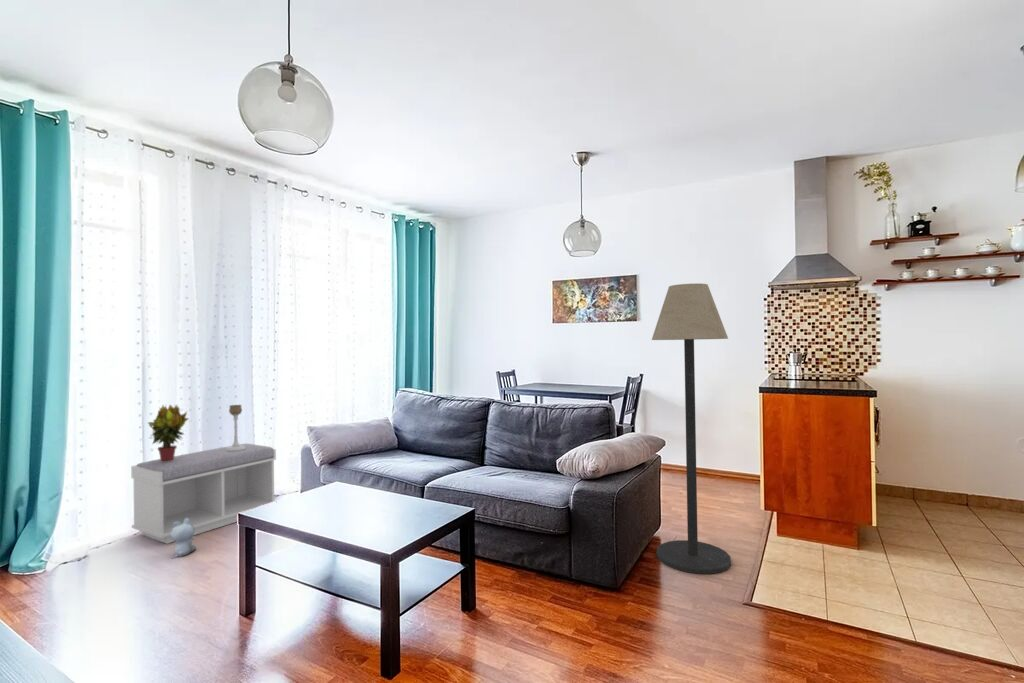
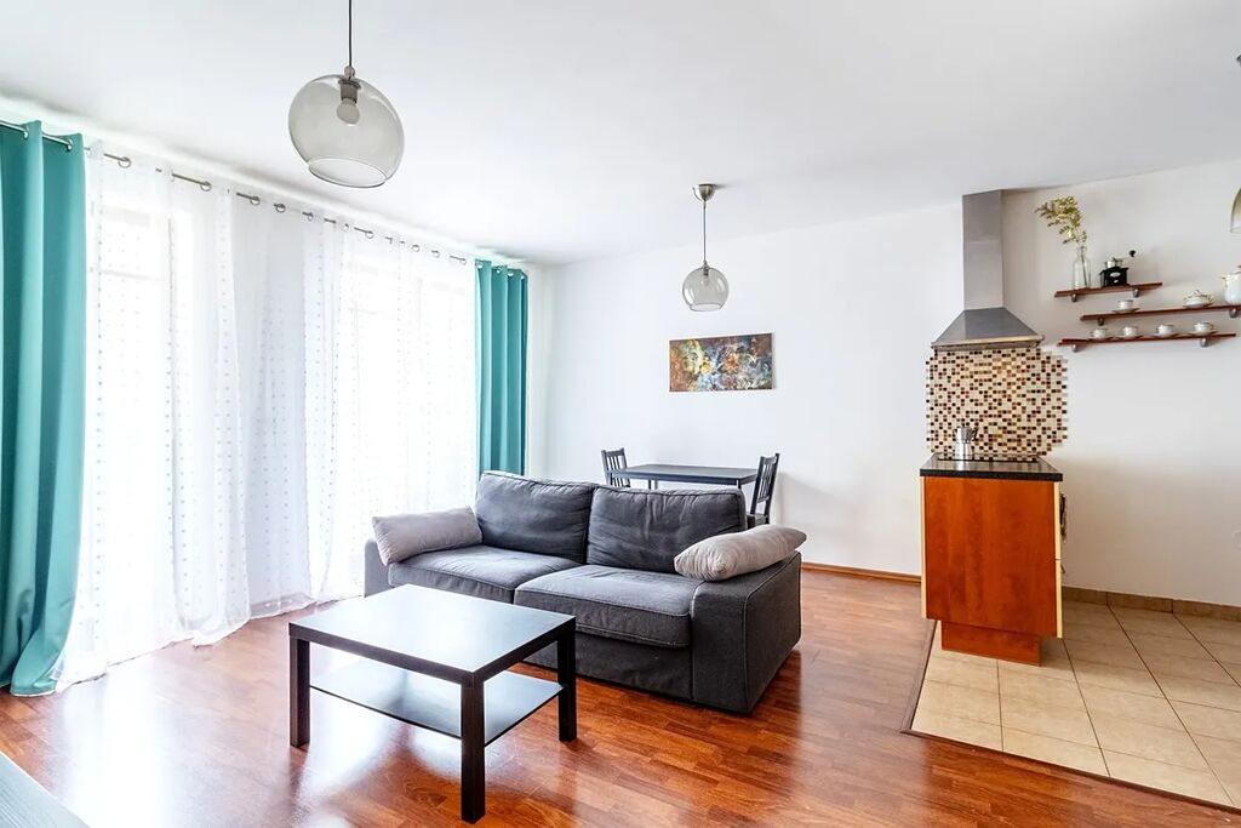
- floor lamp (690, 421)
- potted plant (167, 432)
- plush toy (183, 536)
- candle holder (235, 426)
- bench (209, 487)
